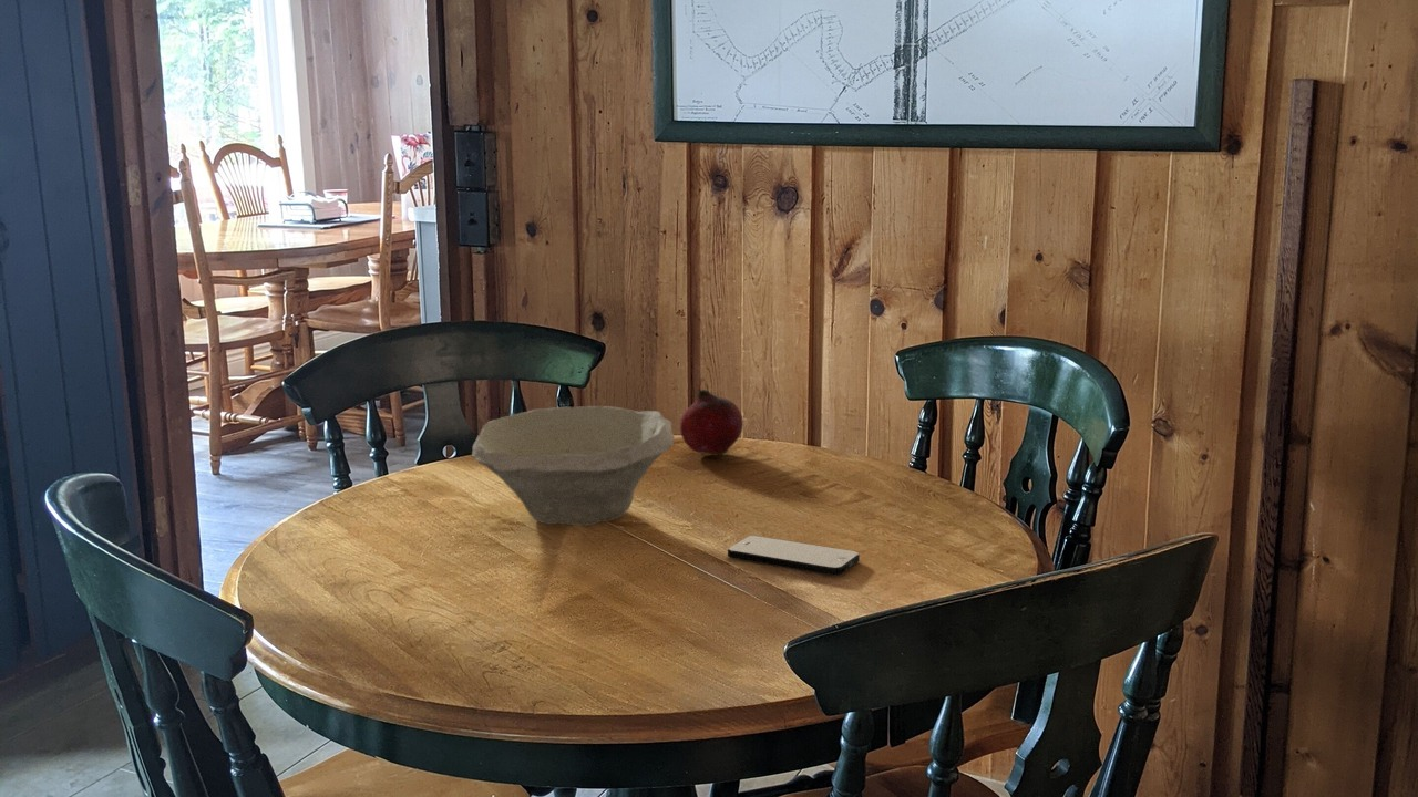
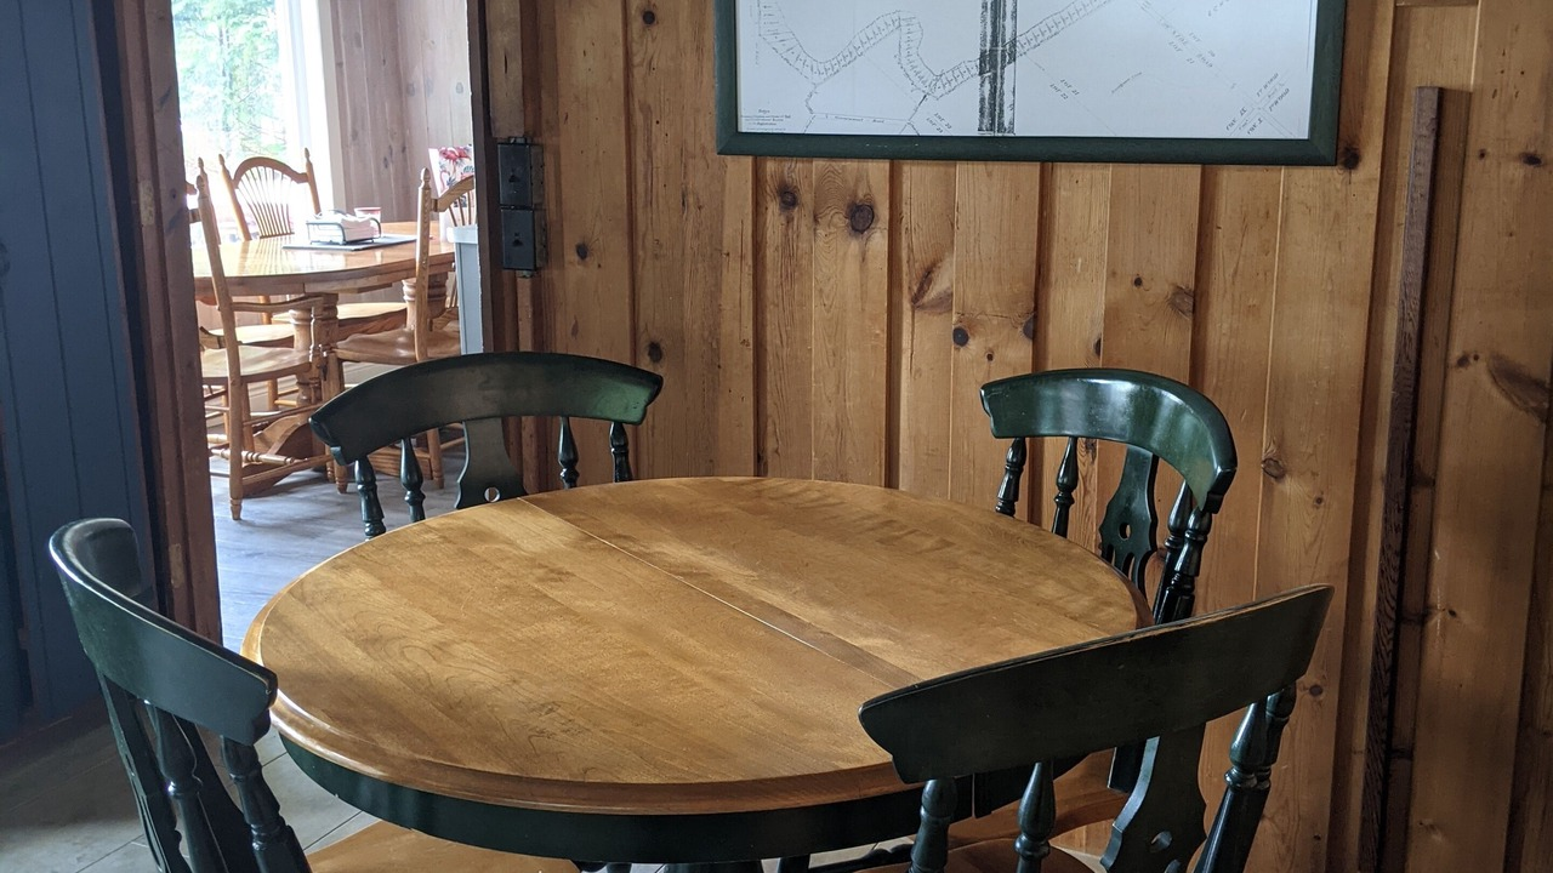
- bowl (575, 467)
- smartphone (792, 555)
- fruit (711, 422)
